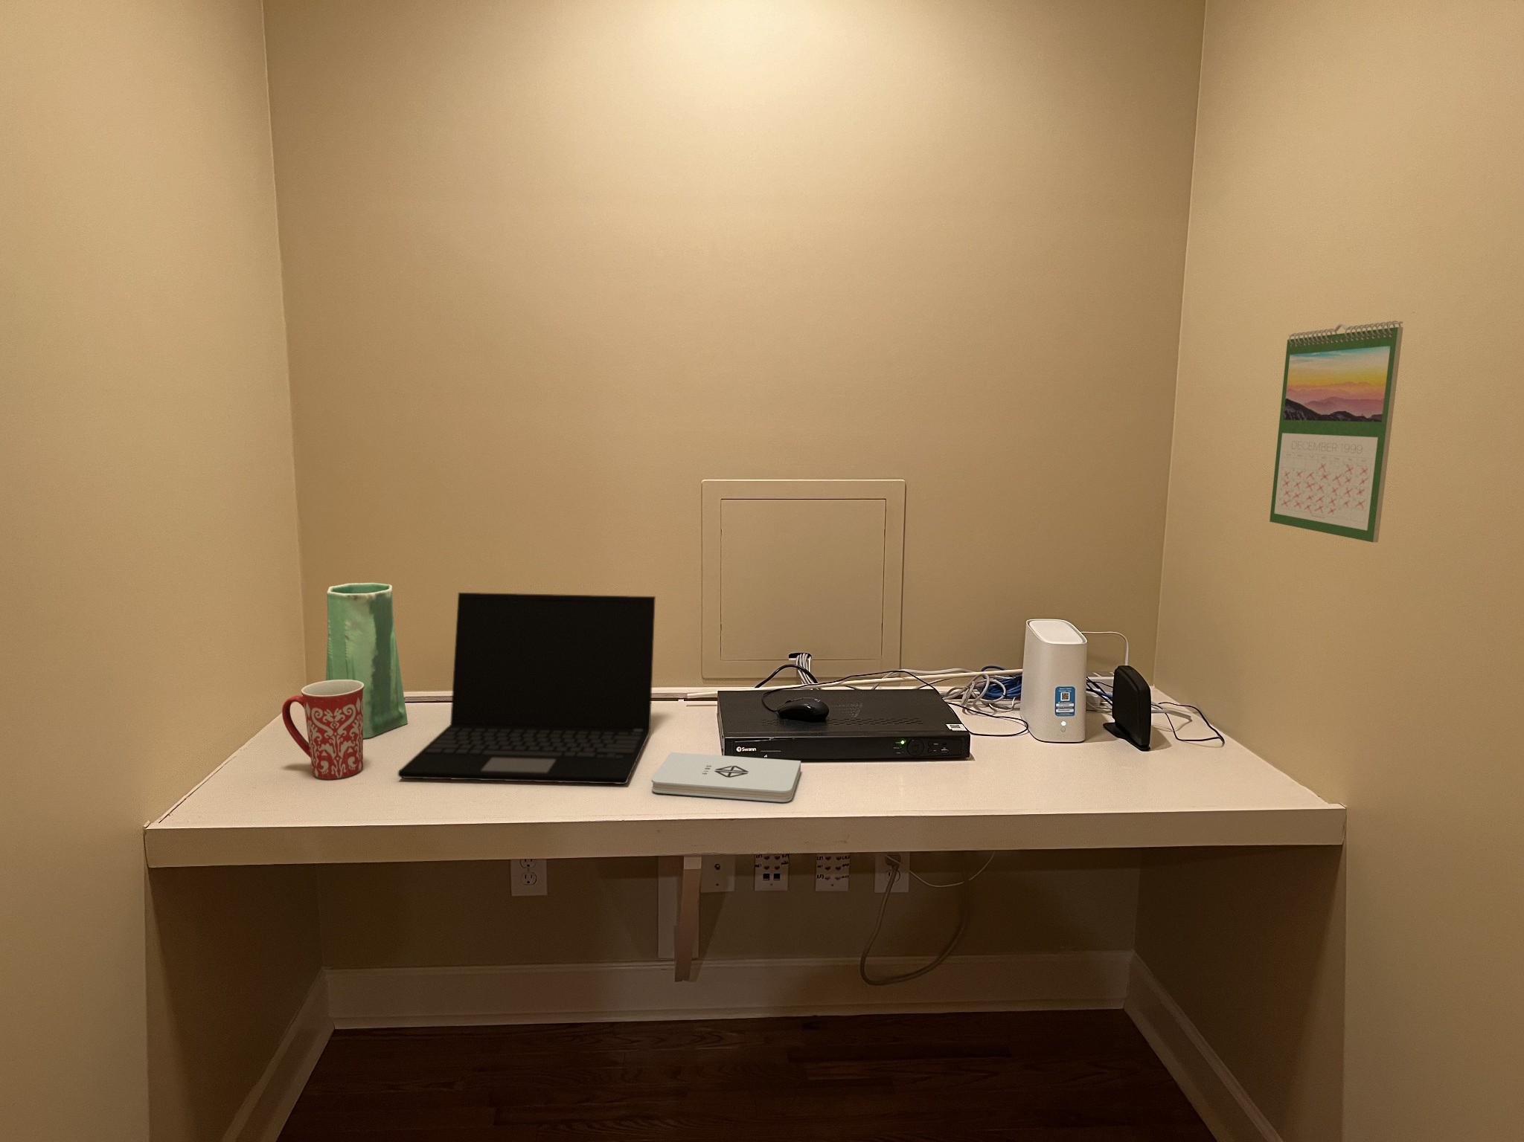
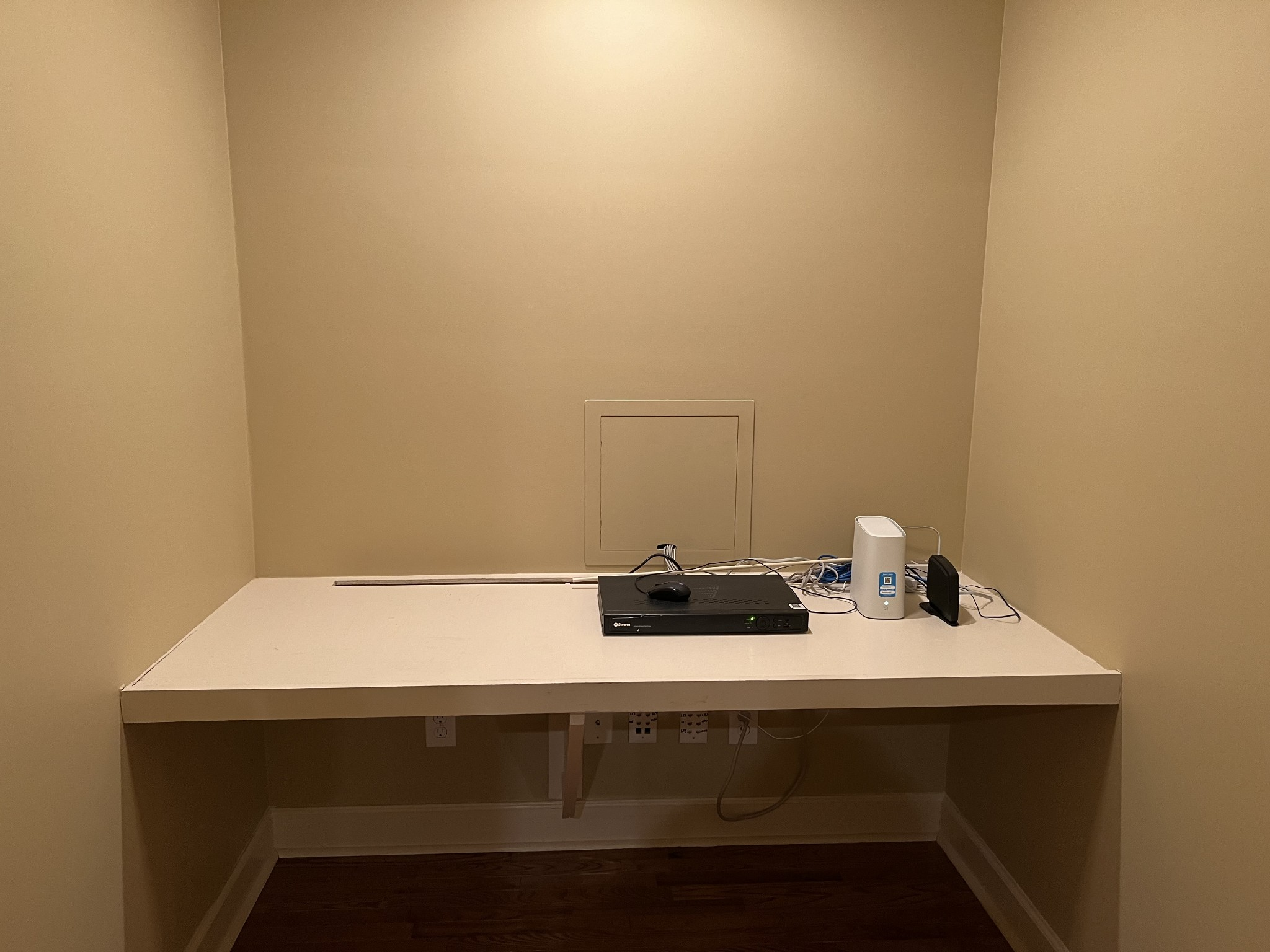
- vase (362, 657)
- laptop (536, 680)
- mug (324, 728)
- calendar (1330, 429)
- notepad (727, 775)
